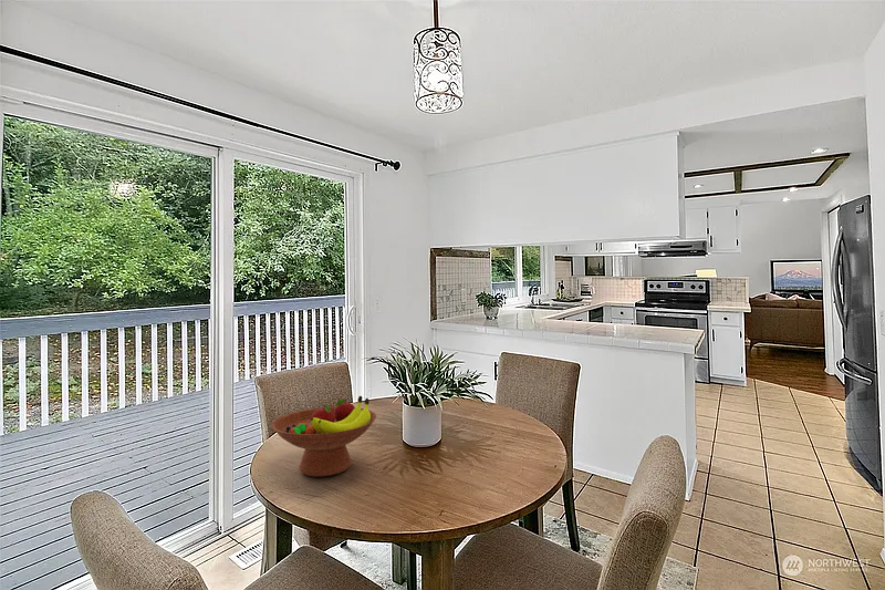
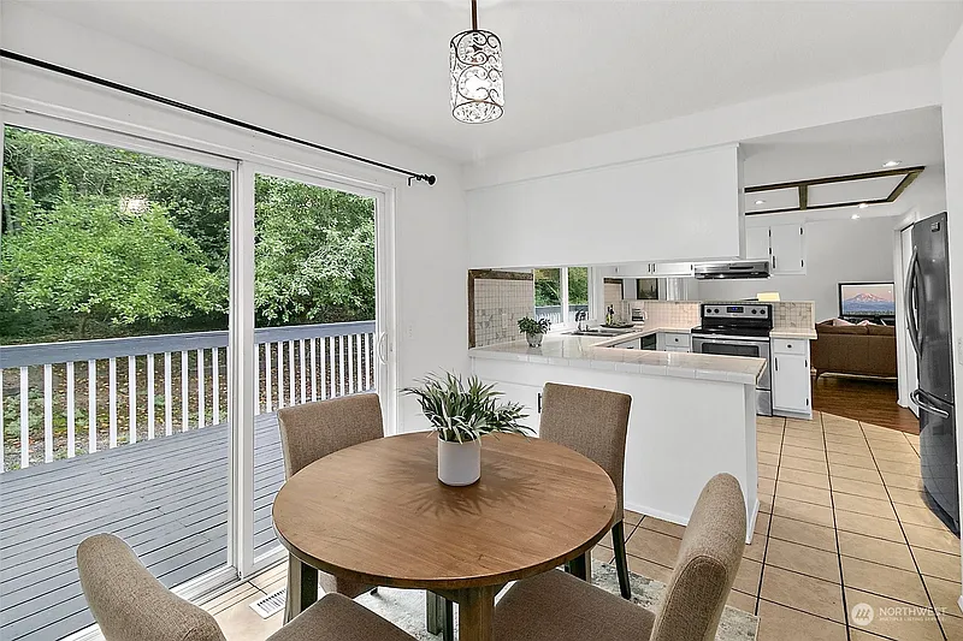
- fruit bowl (325, 433)
